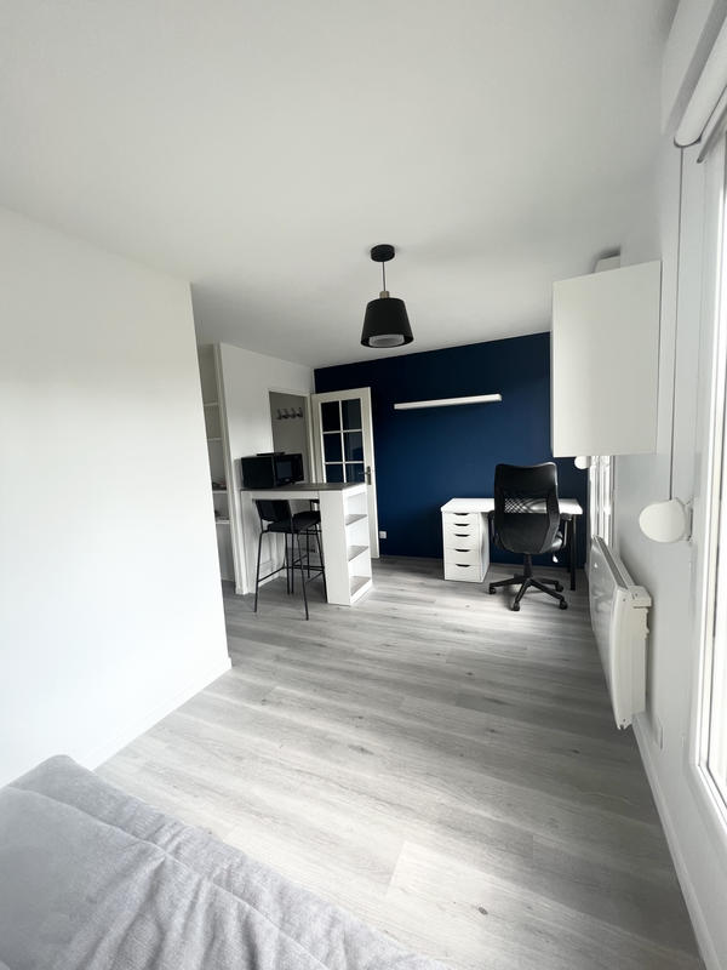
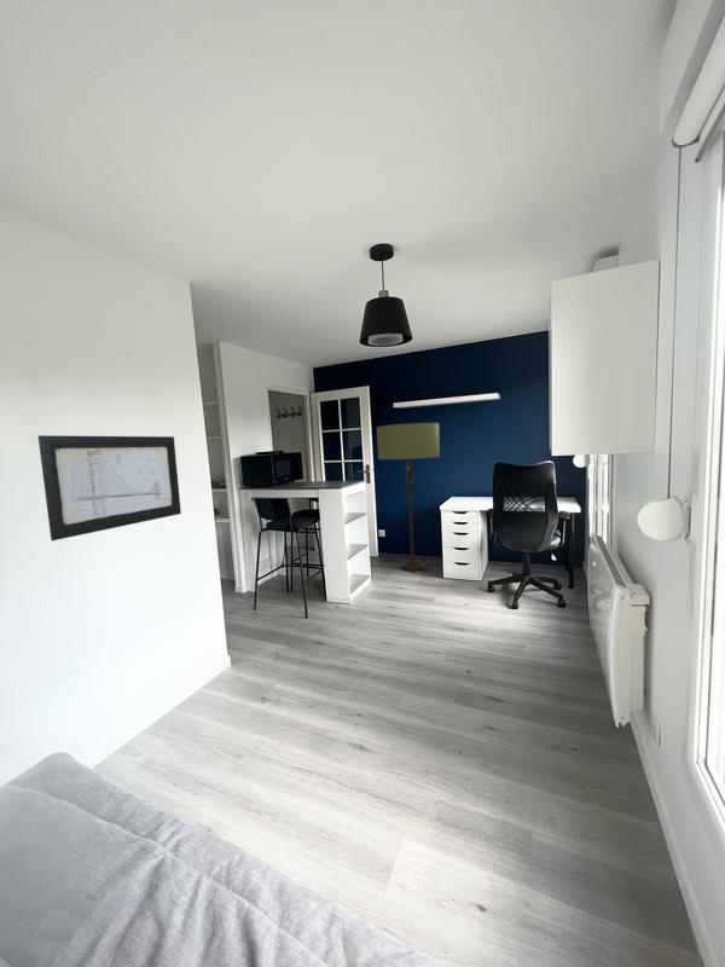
+ wall art (121, 481)
+ floor lamp (410, 496)
